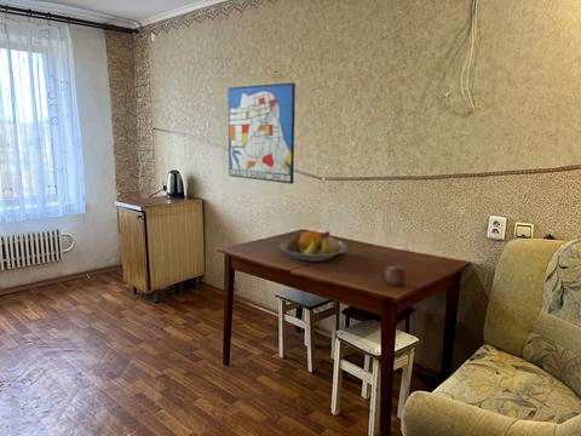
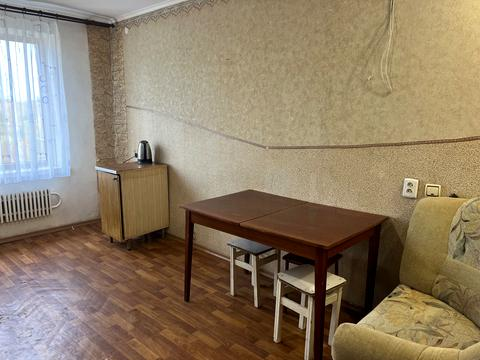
- wall art (259, 133)
- apple (395, 275)
- fruit bowl (312, 242)
